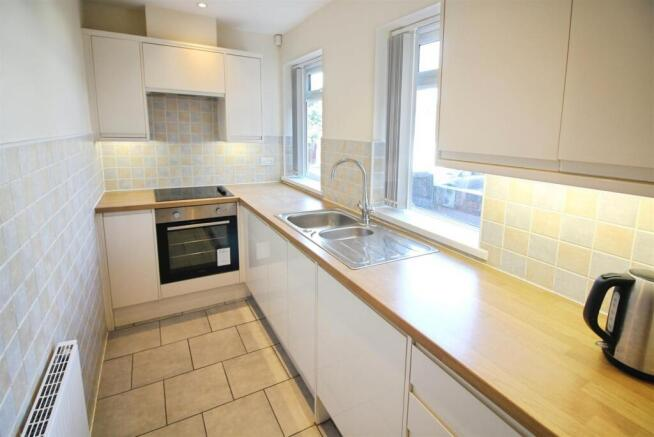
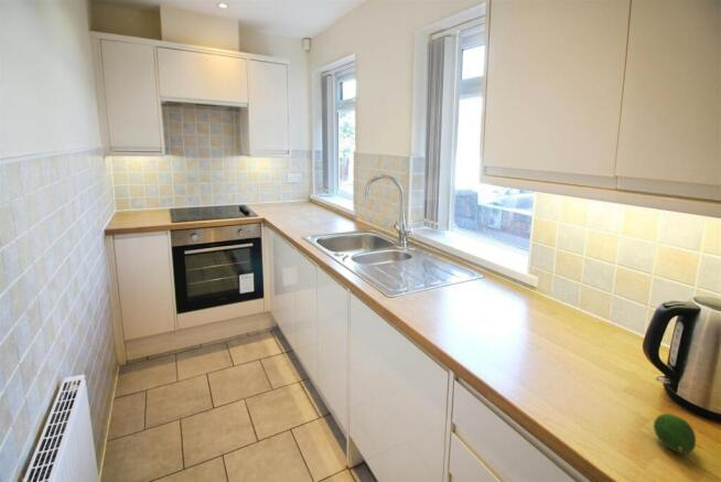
+ fruit (675, 432)
